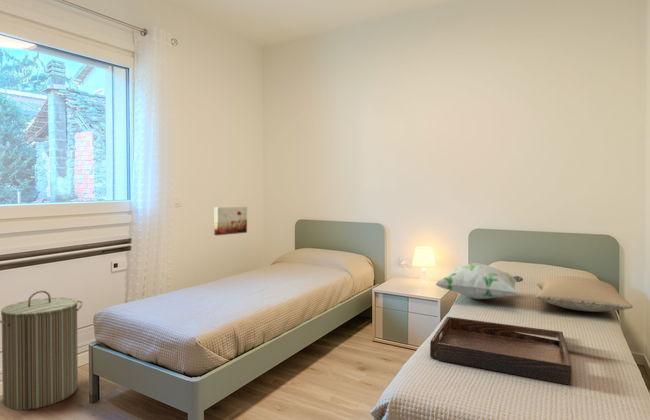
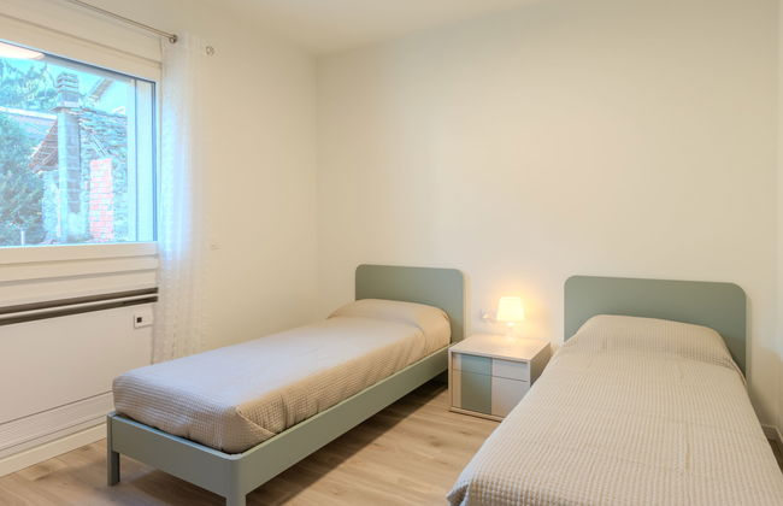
- wall art (231, 220)
- laundry hamper (41, 342)
- serving tray (498, 344)
- decorative pillow (480, 281)
- pillow (578, 293)
